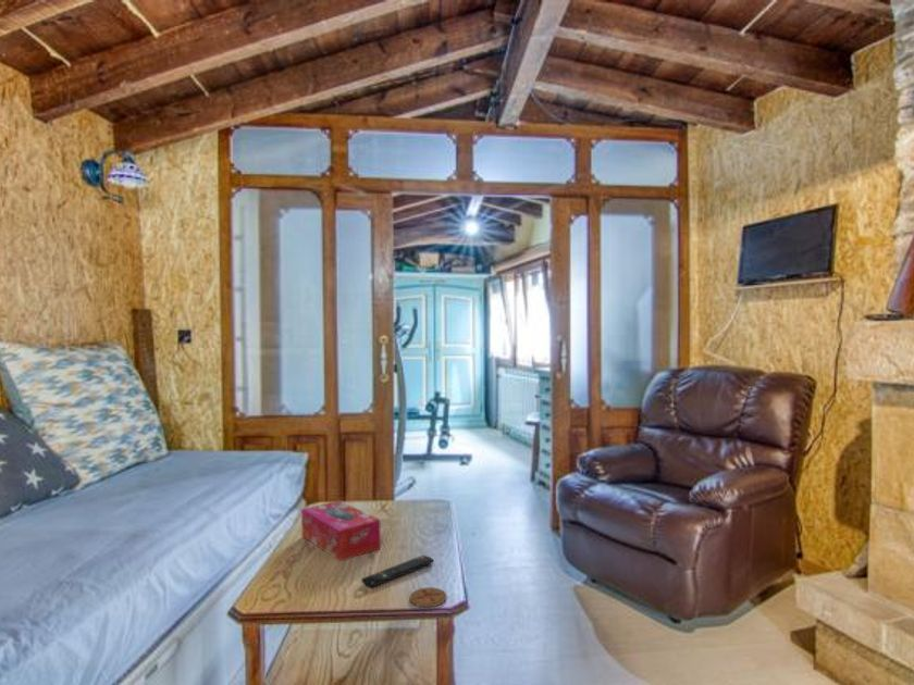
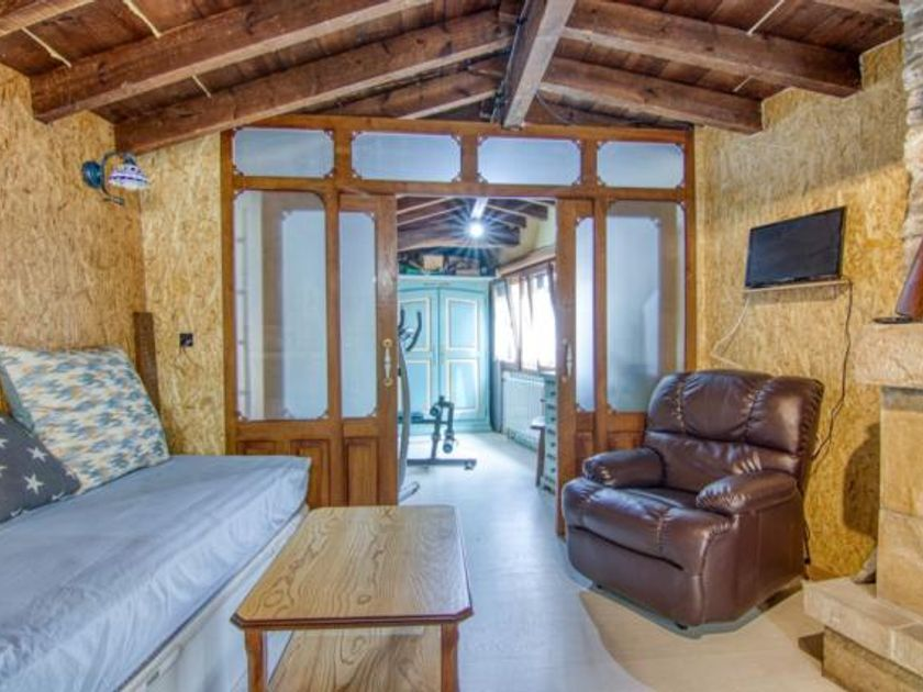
- coaster (428, 597)
- remote control (399, 570)
- tissue box (339, 527)
